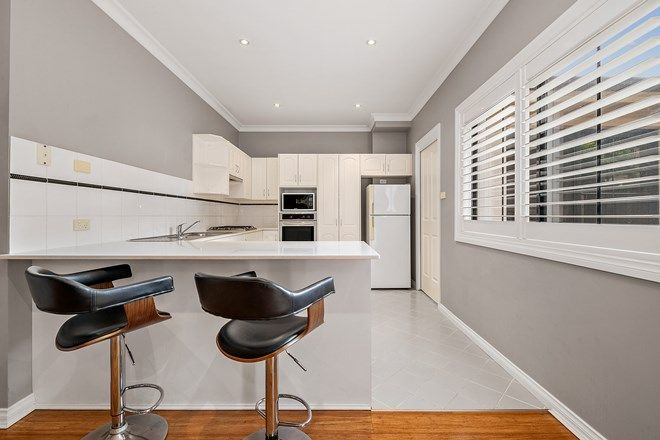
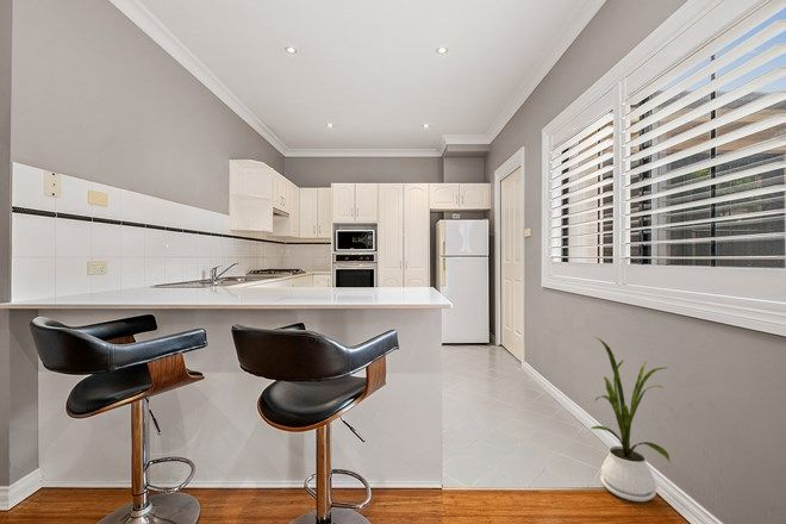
+ house plant (624, 414)
